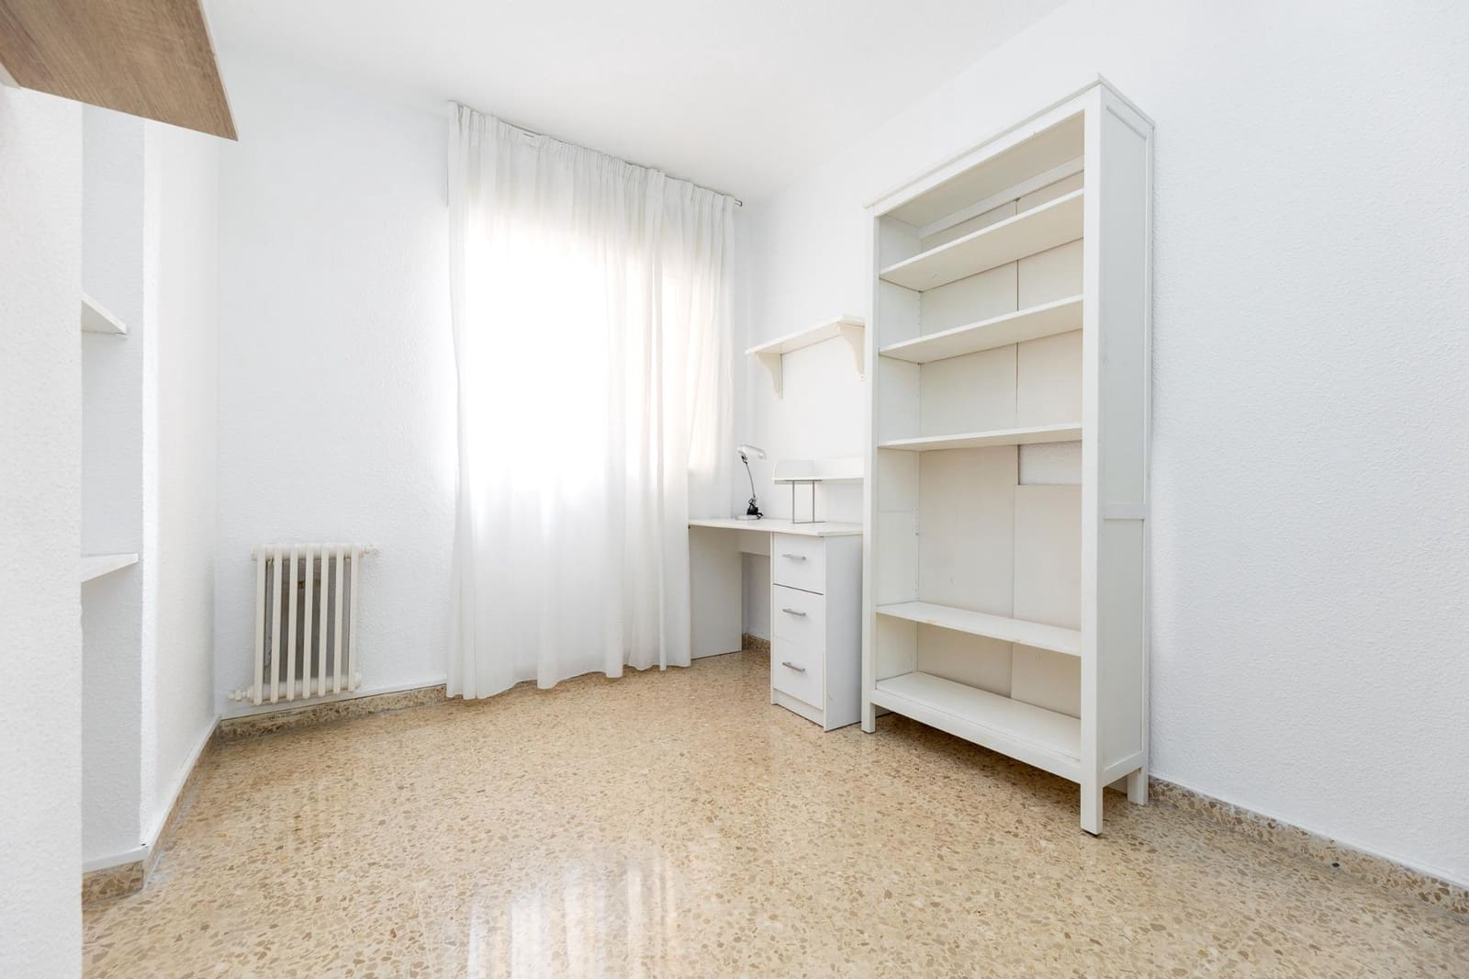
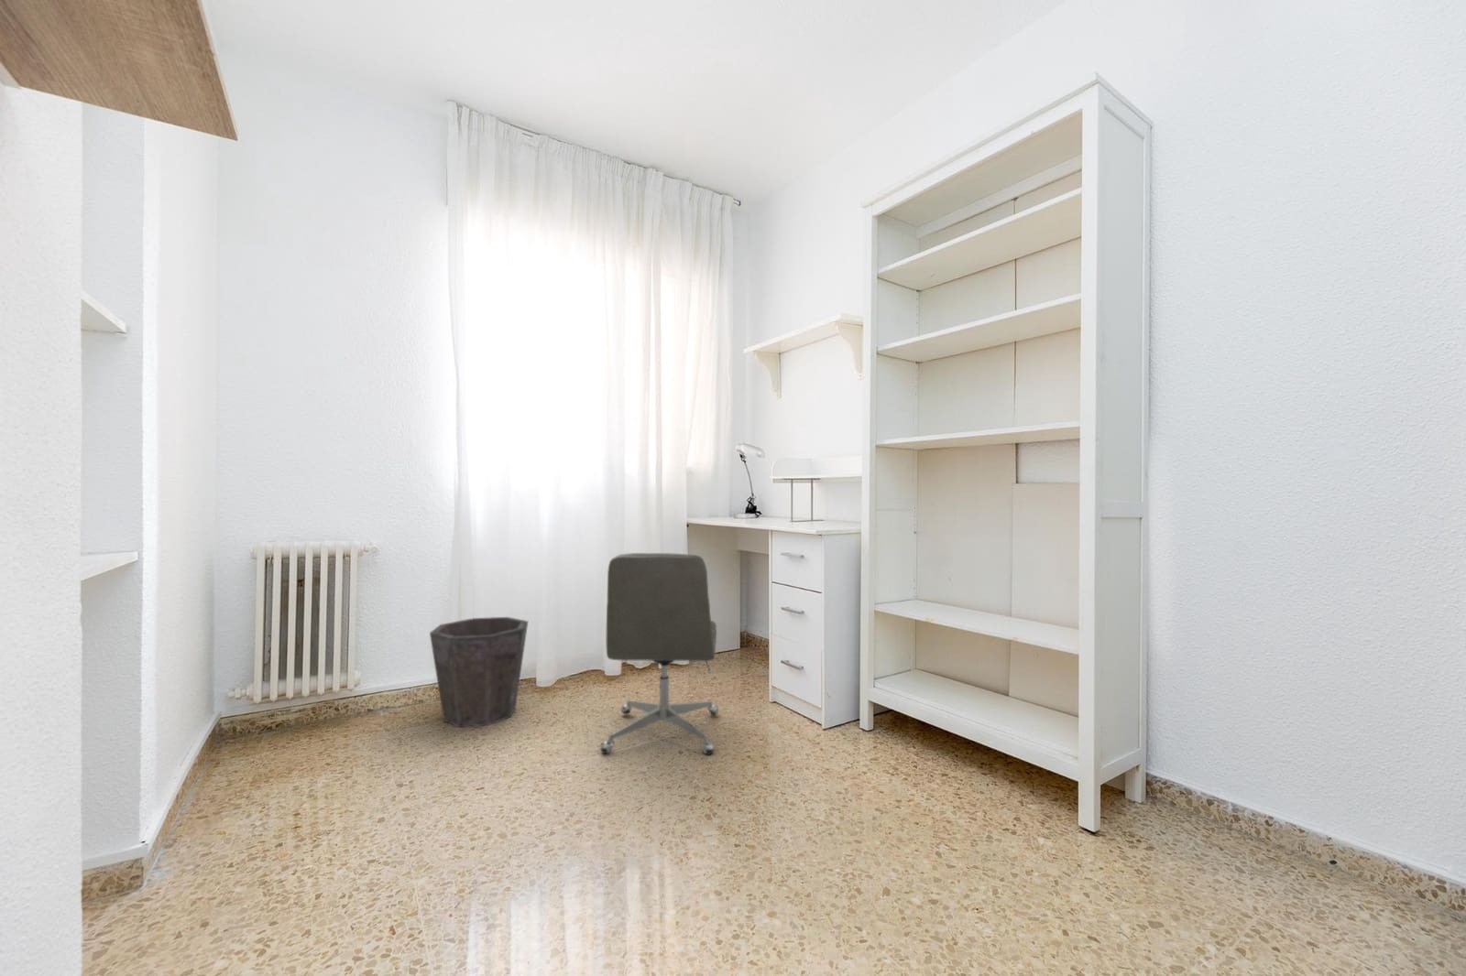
+ waste bin (480, 670)
+ chair (664, 640)
